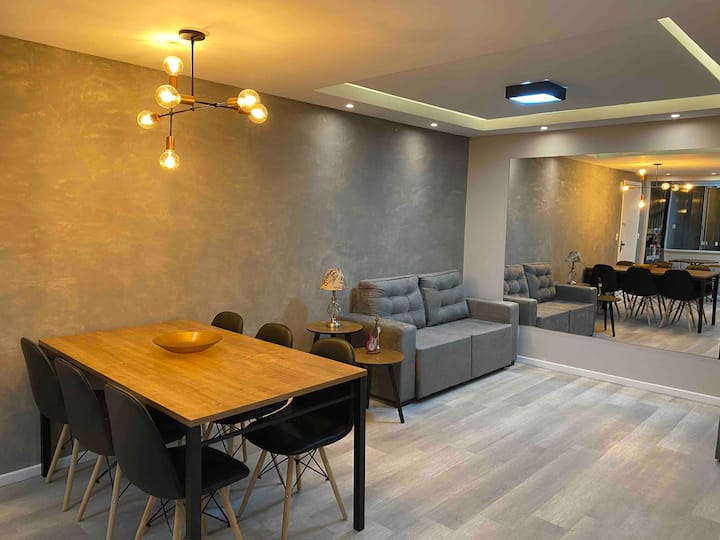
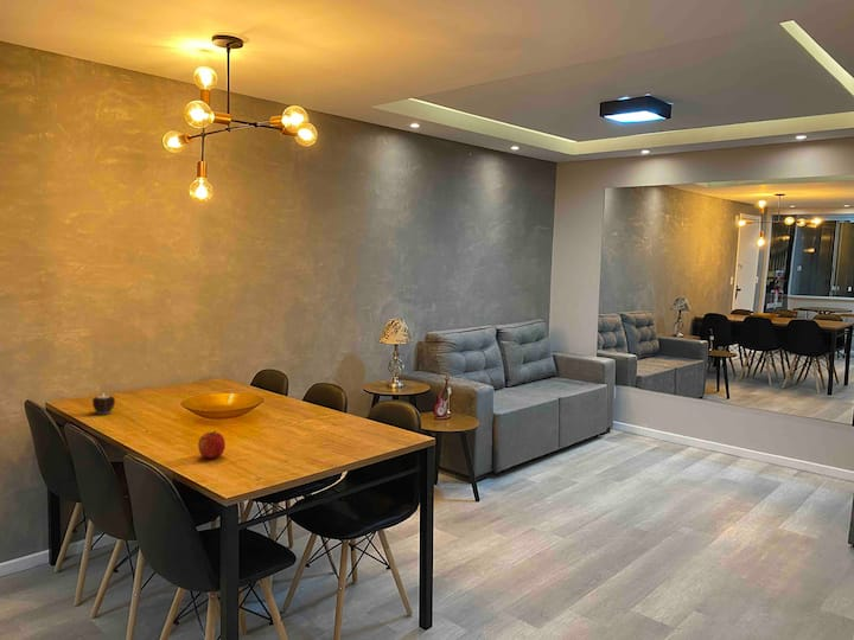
+ candle (103, 403)
+ apple (211, 443)
